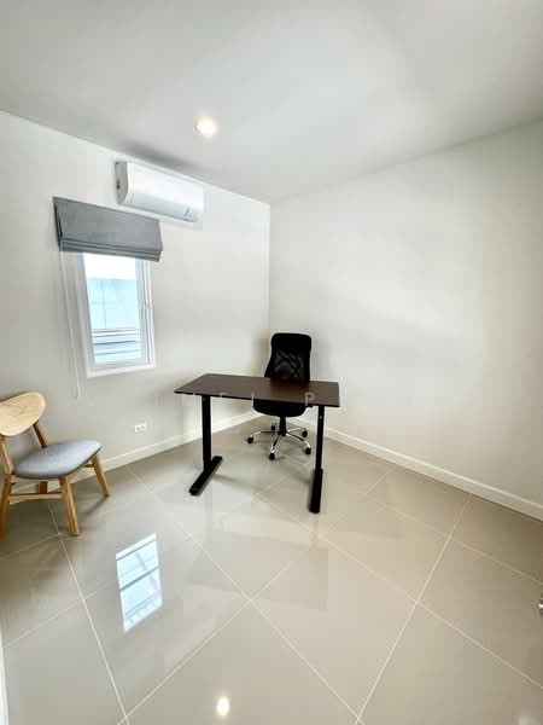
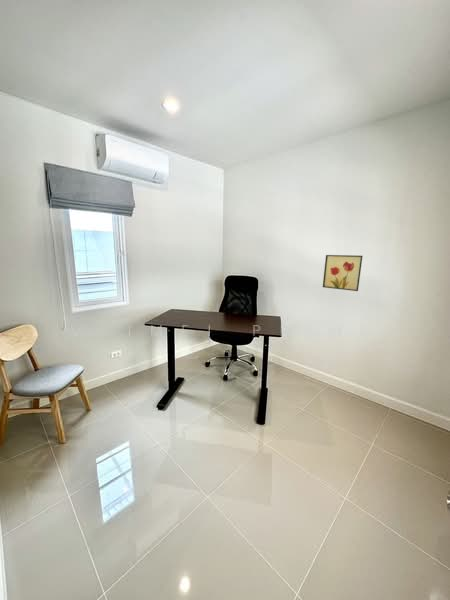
+ wall art (341, 272)
